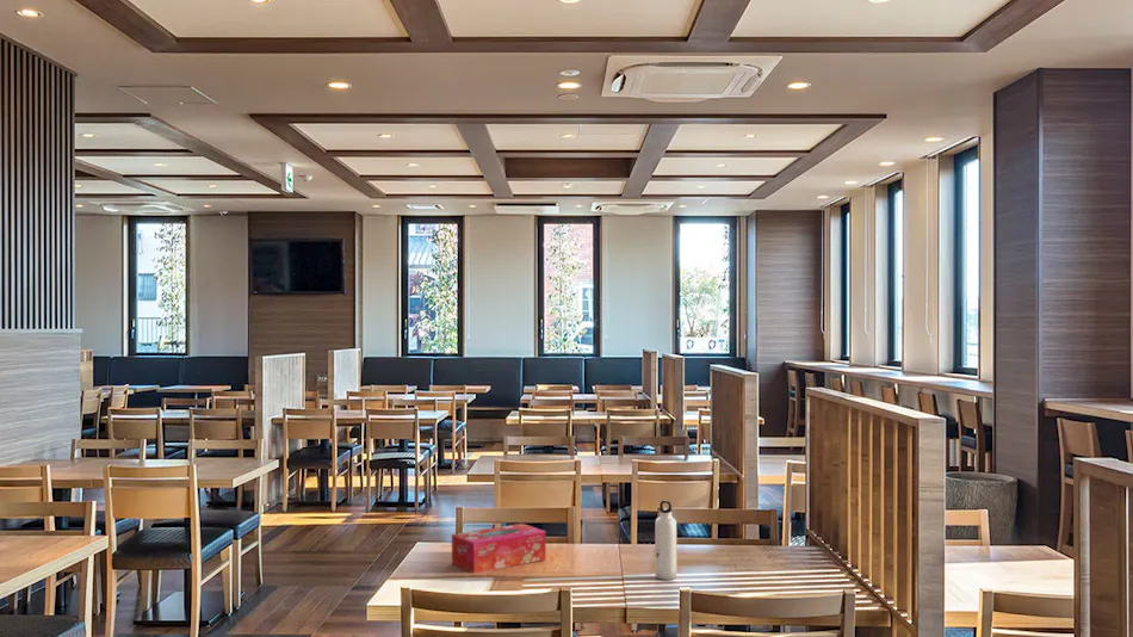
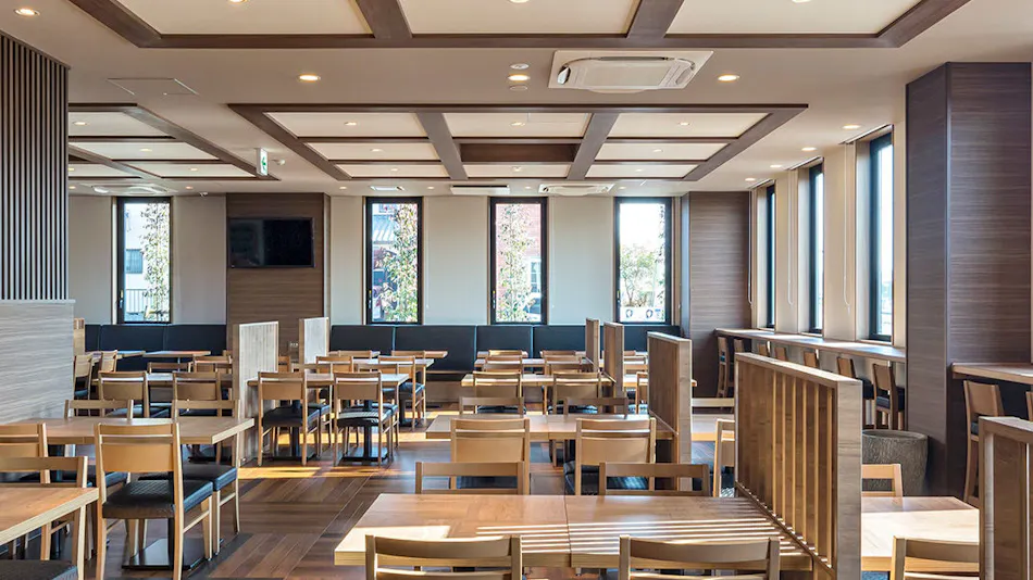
- tissue box (499, 546)
- water bottle (665, 538)
